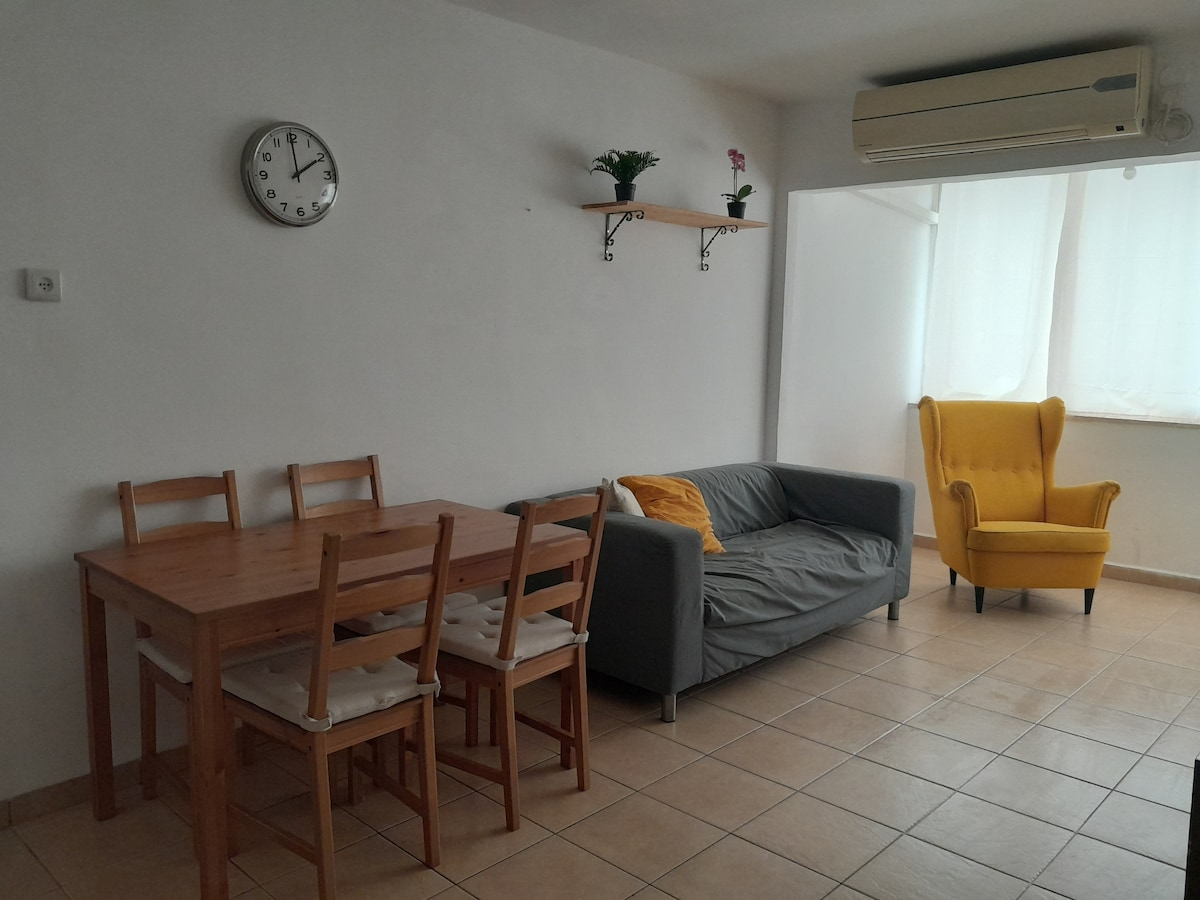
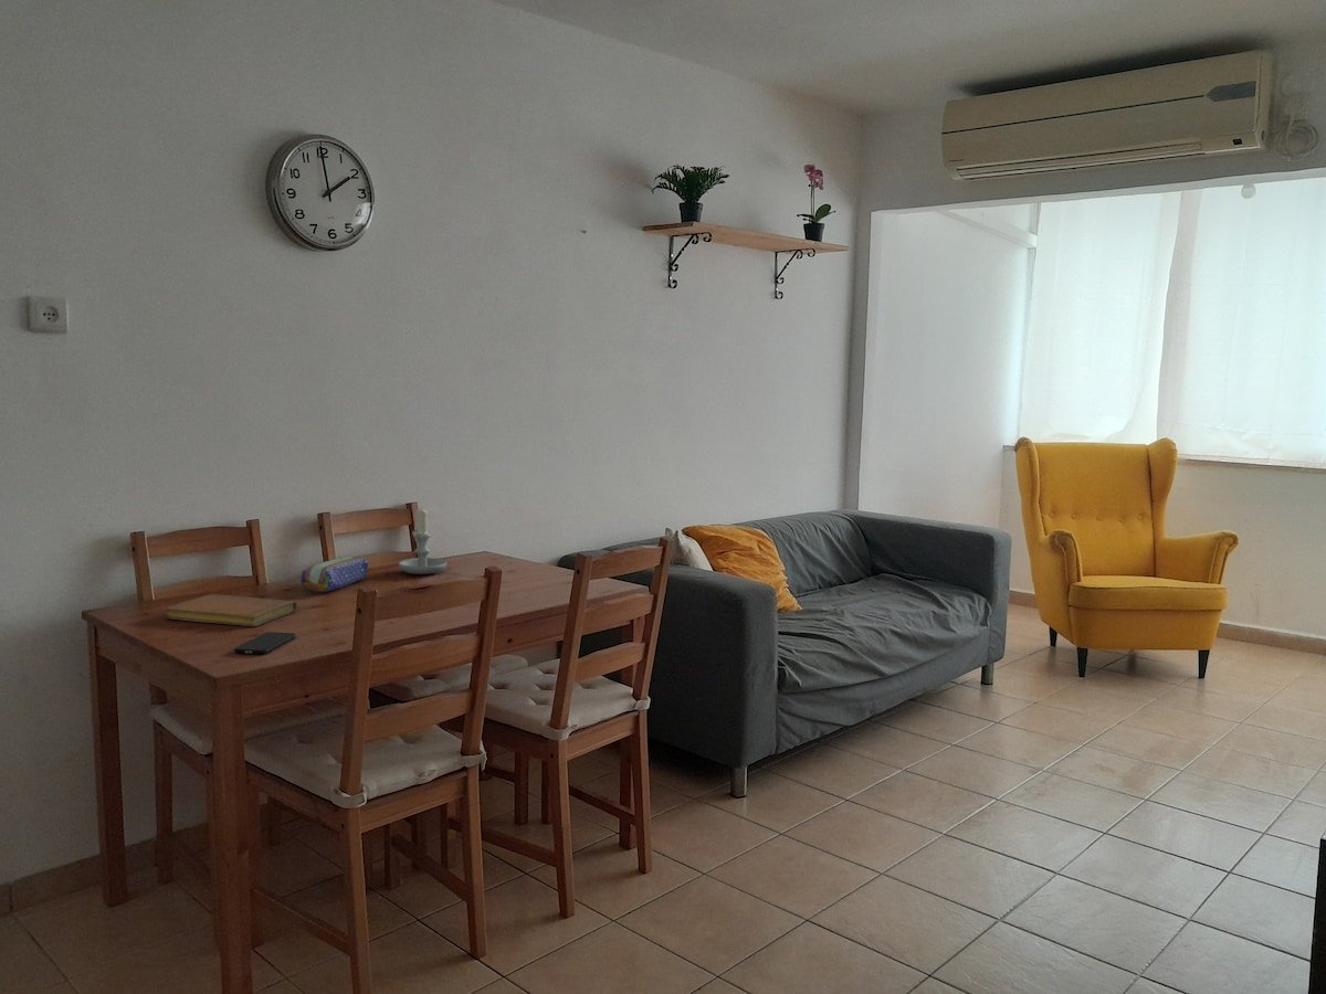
+ smartphone (265, 642)
+ notebook (232, 609)
+ candle (422, 539)
+ pencil case (335, 573)
